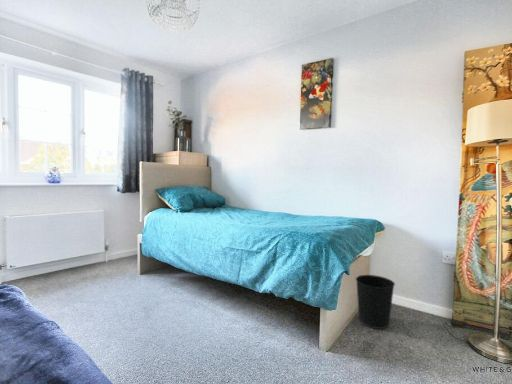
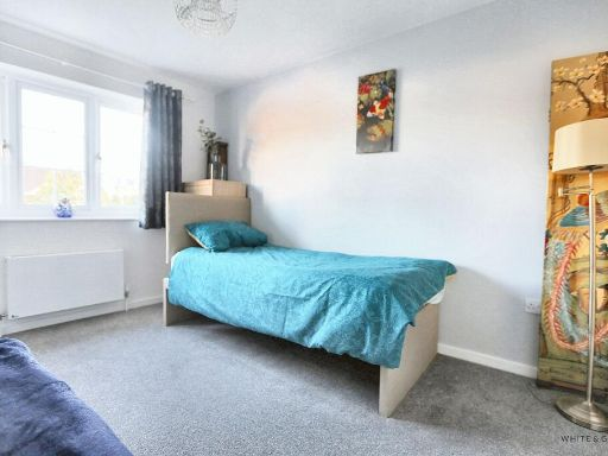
- wastebasket (374, 301)
